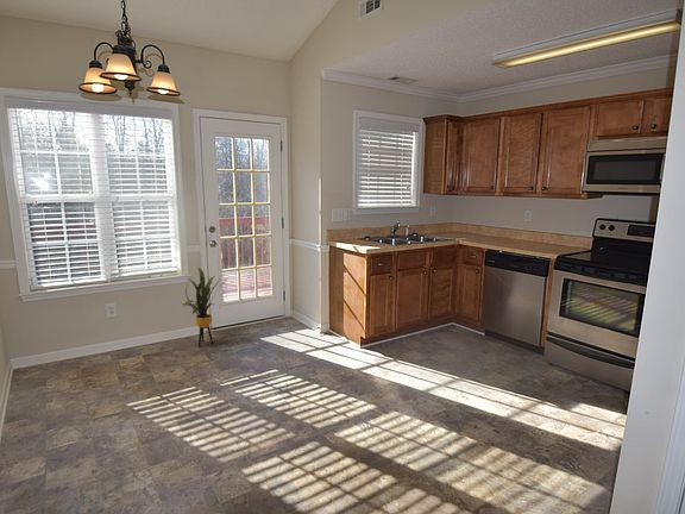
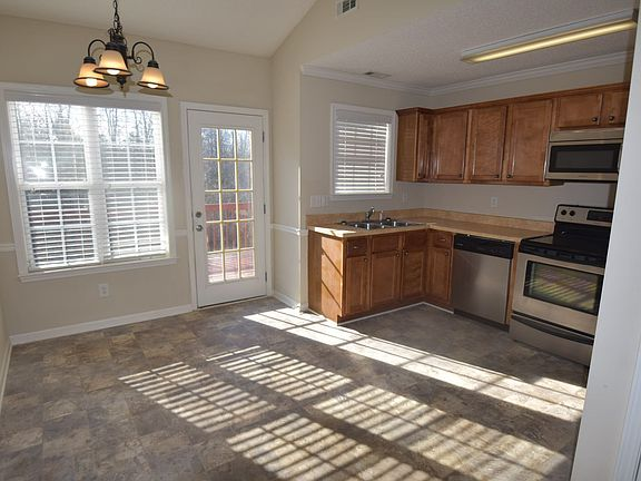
- house plant (206, 306)
